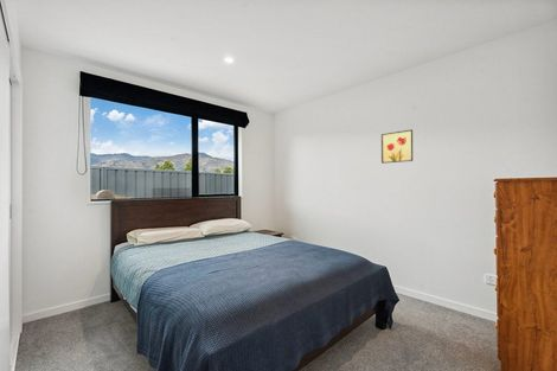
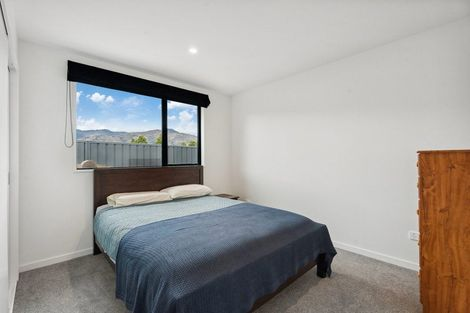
- wall art (396, 147)
